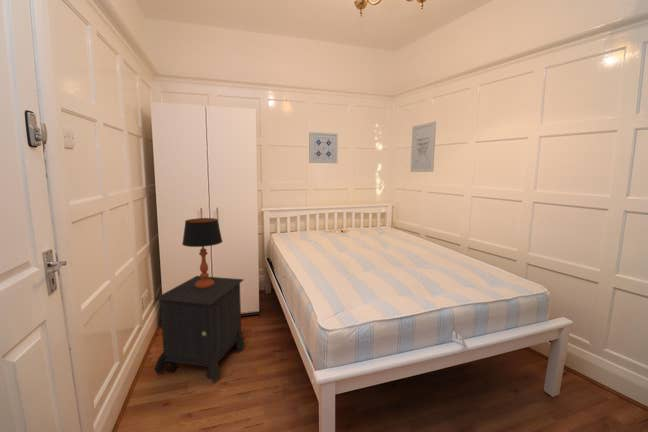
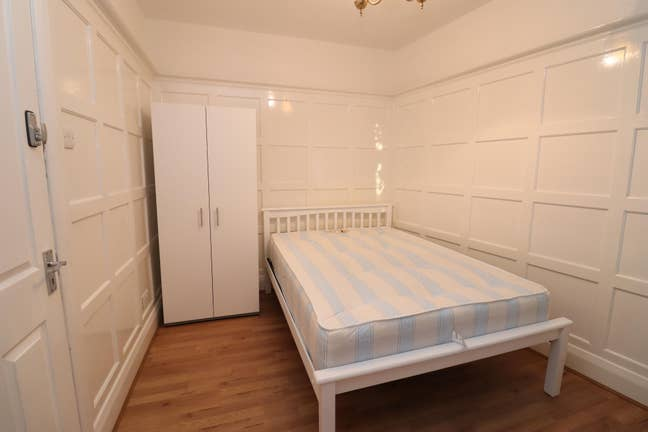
- table lamp (203, 253)
- nightstand (203, 324)
- wall art (422, 148)
- wall art (323, 148)
